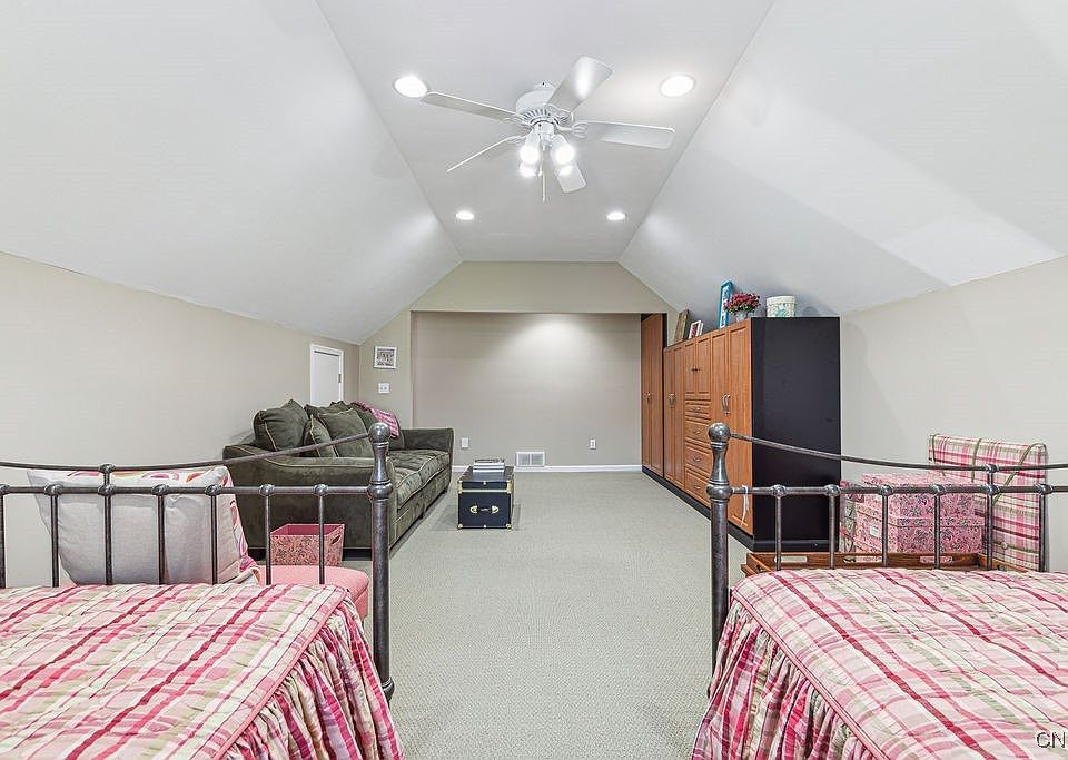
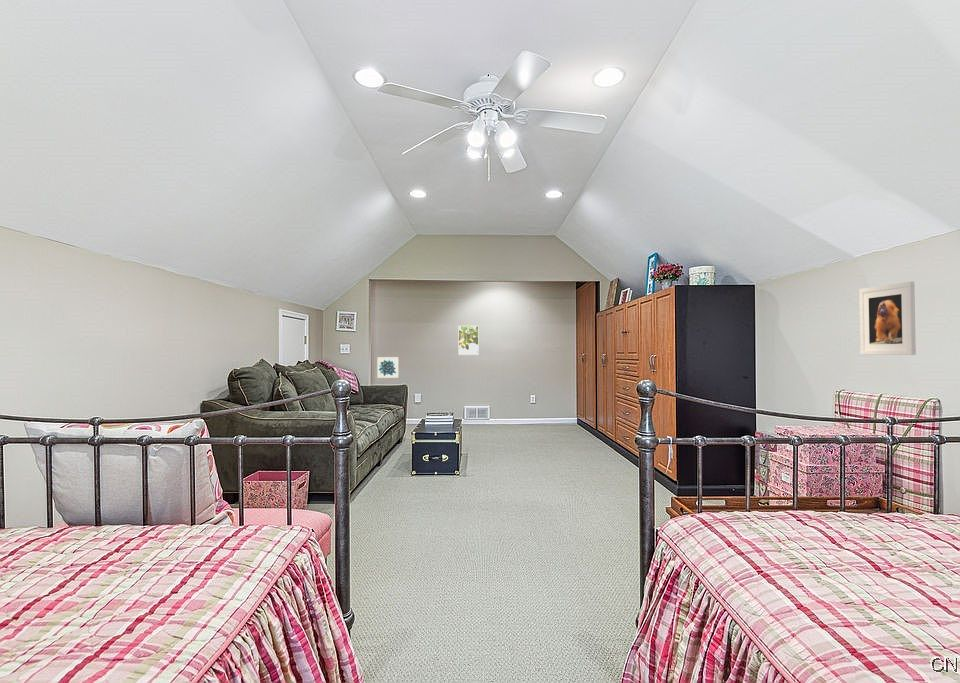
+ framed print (468, 340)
+ wall art (387, 367)
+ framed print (885, 320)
